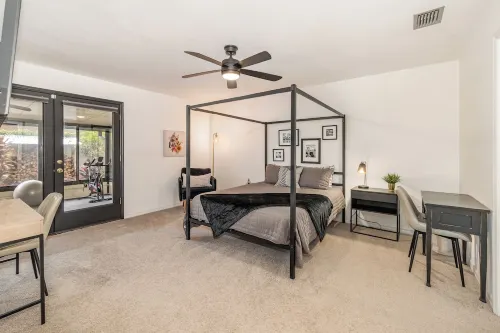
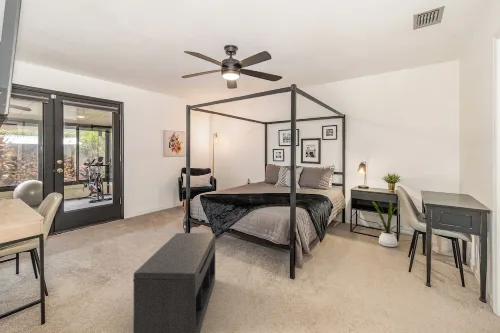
+ bench (183, 277)
+ house plant (385, 218)
